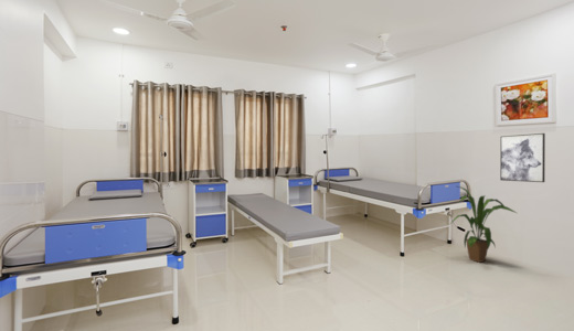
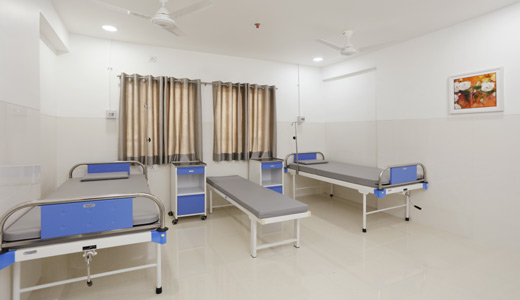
- house plant (482, 224)
- wall art (521, 158)
